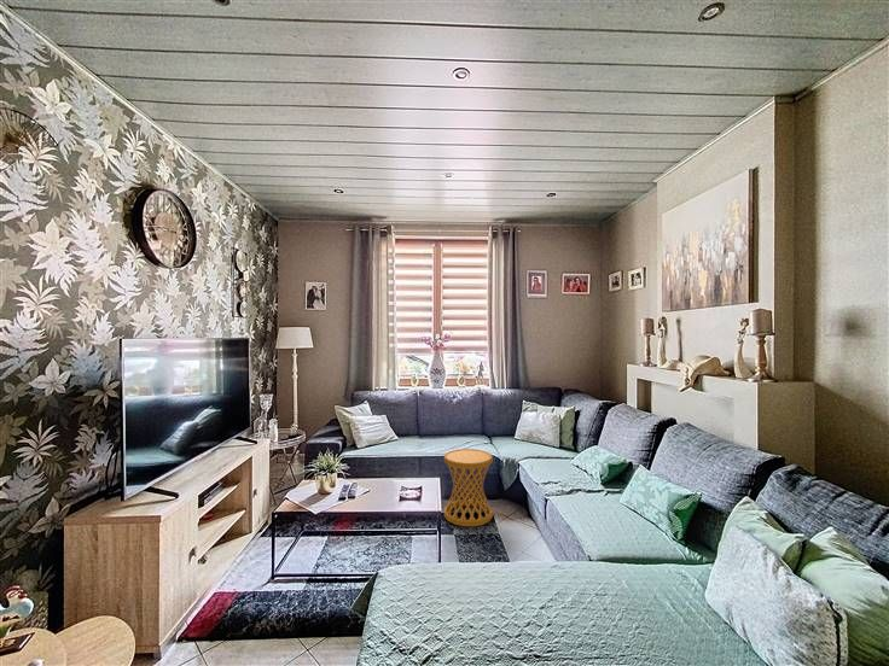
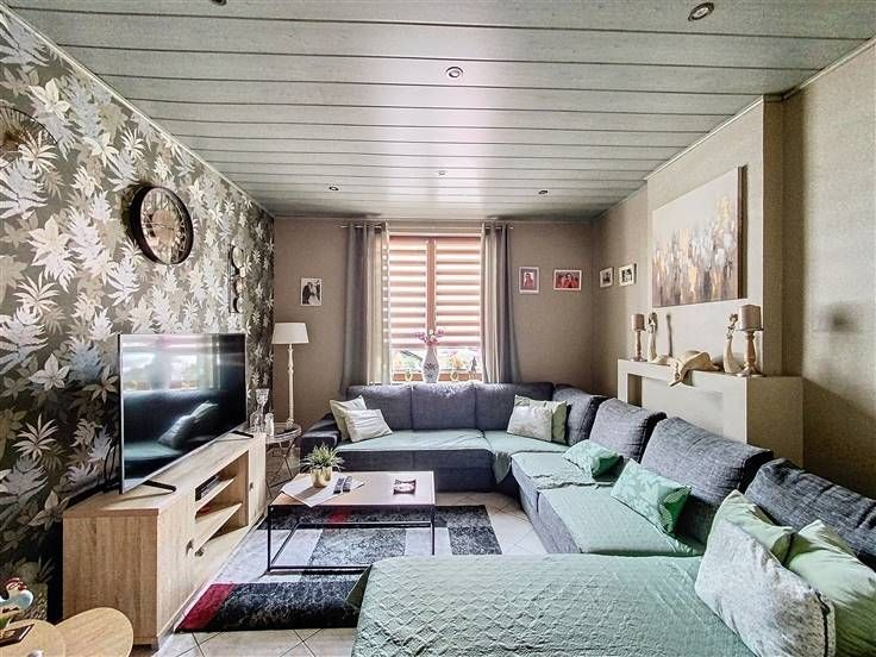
- side table (467, 485)
